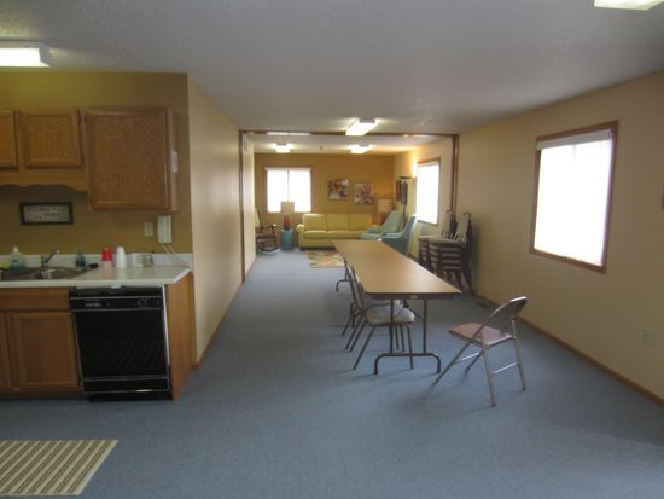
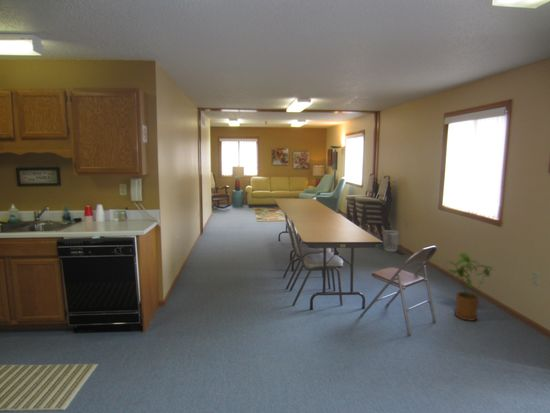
+ wastebasket (390, 240)
+ house plant (464, 284)
